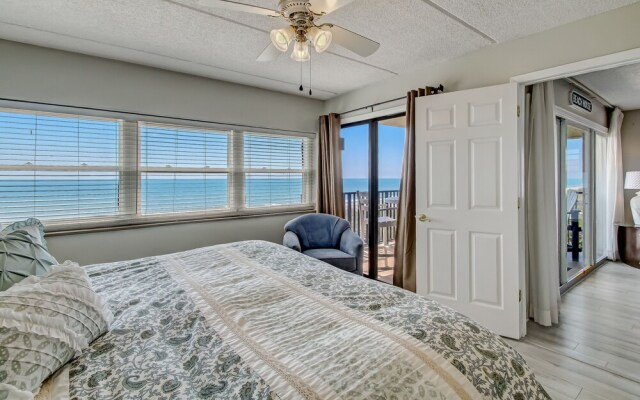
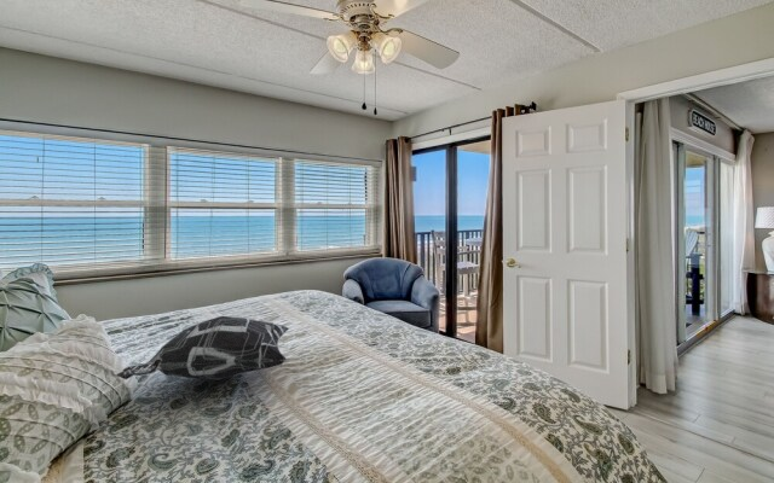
+ decorative pillow (220, 347)
